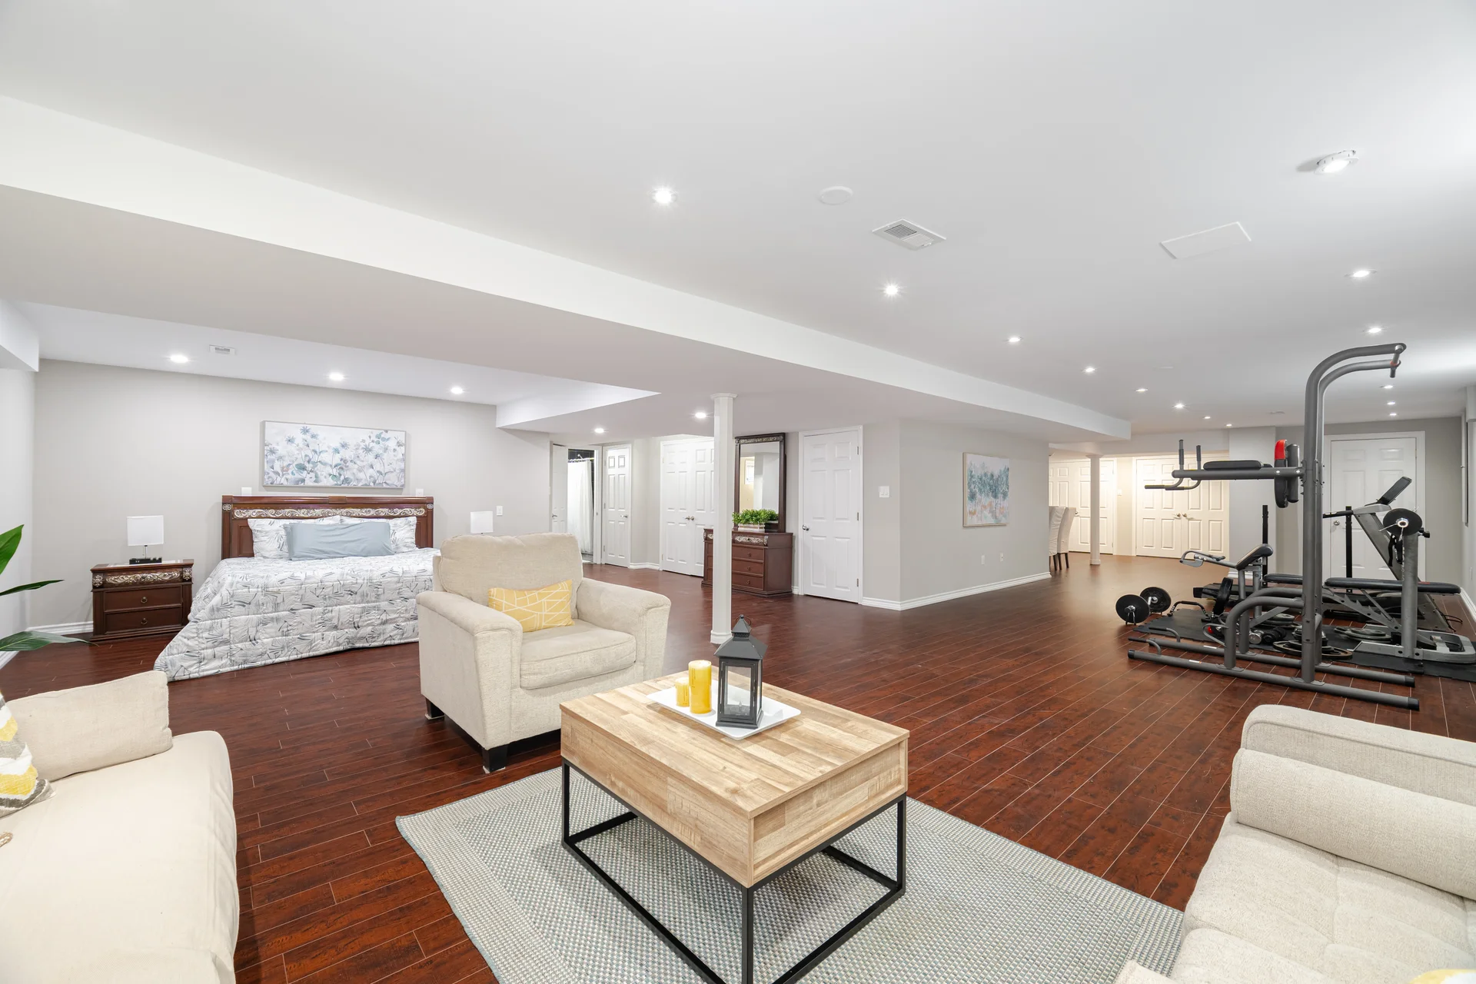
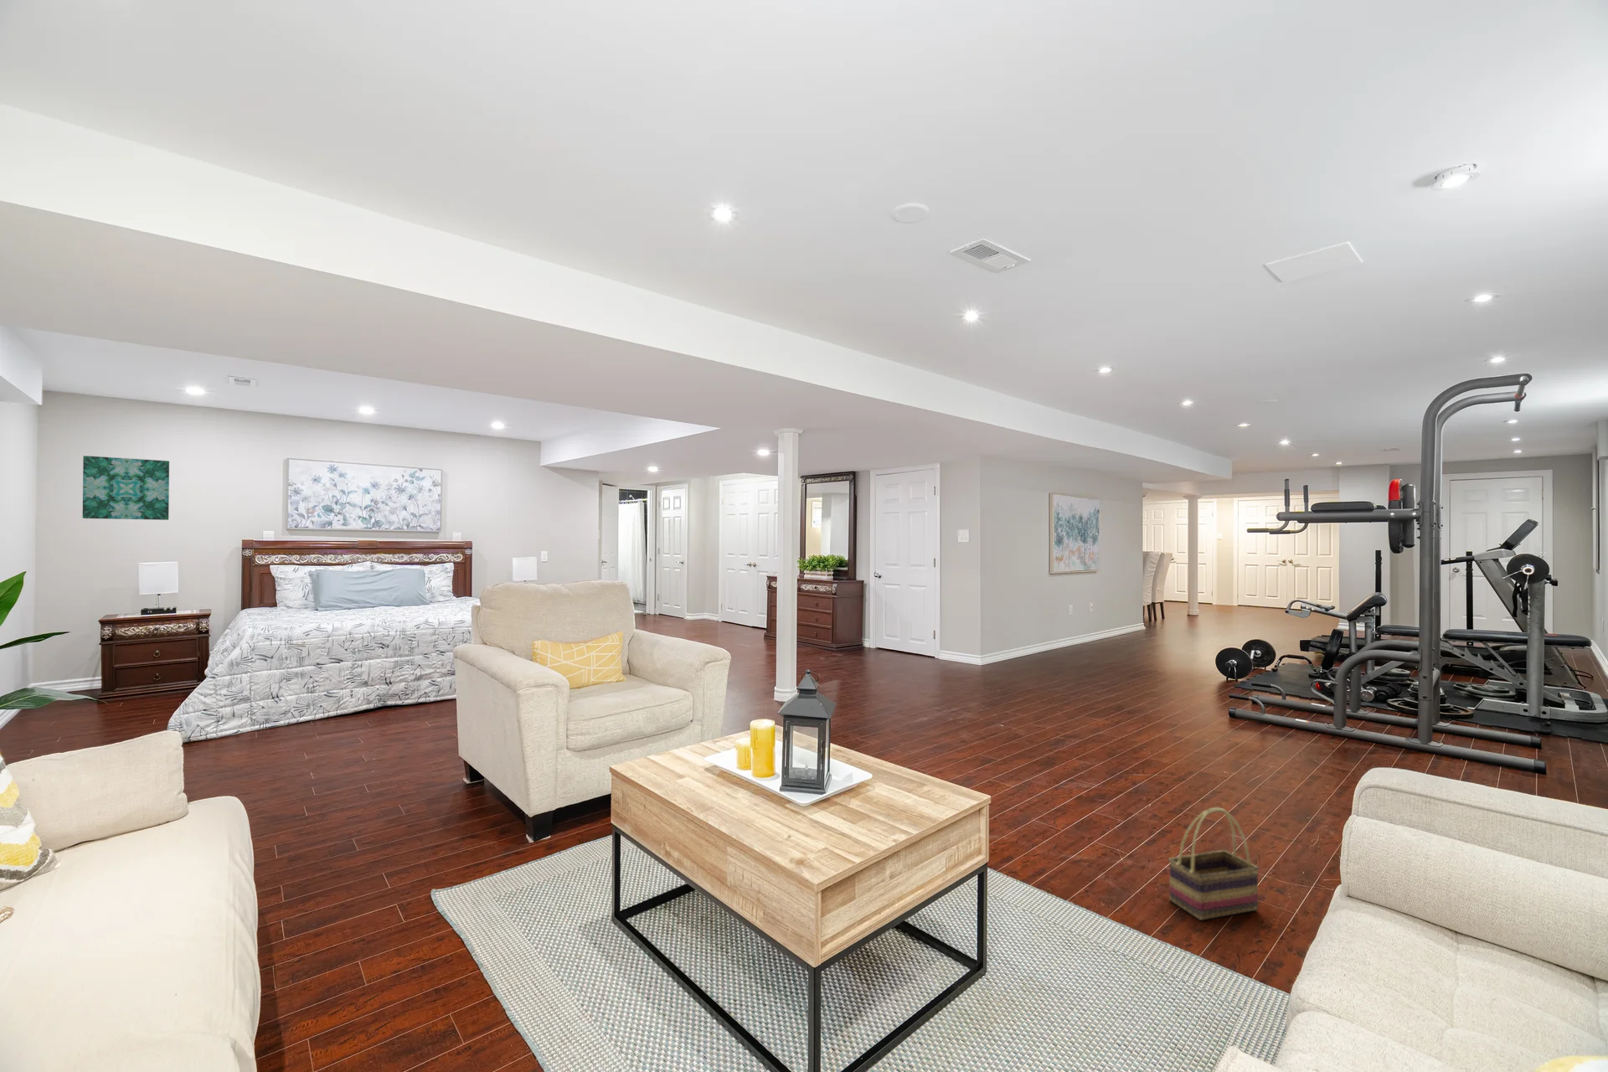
+ wall art (127, 488)
+ basket (1213, 855)
